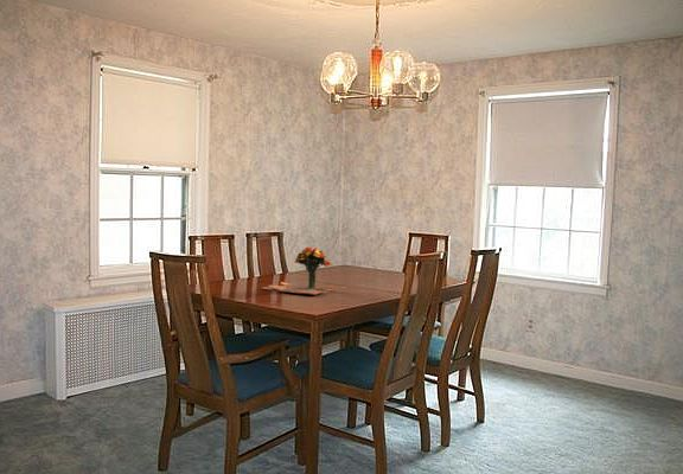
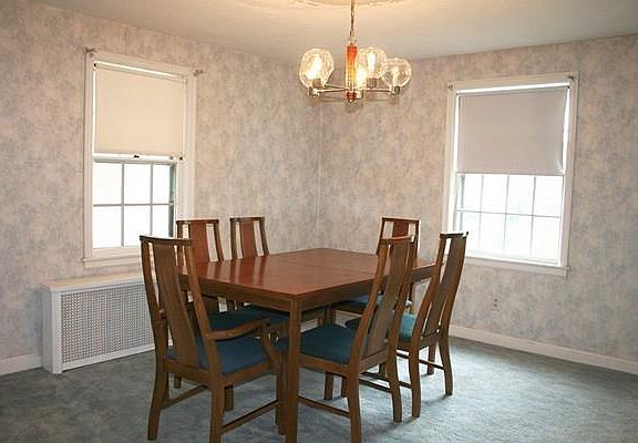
- flower arrangement (306, 267)
